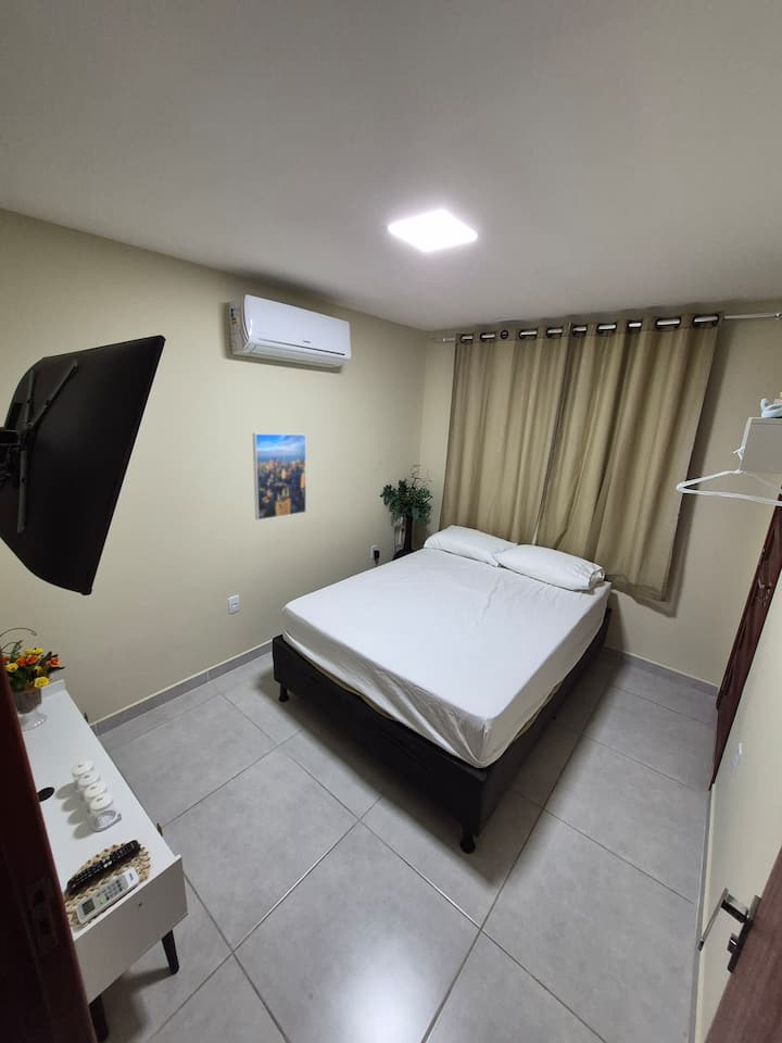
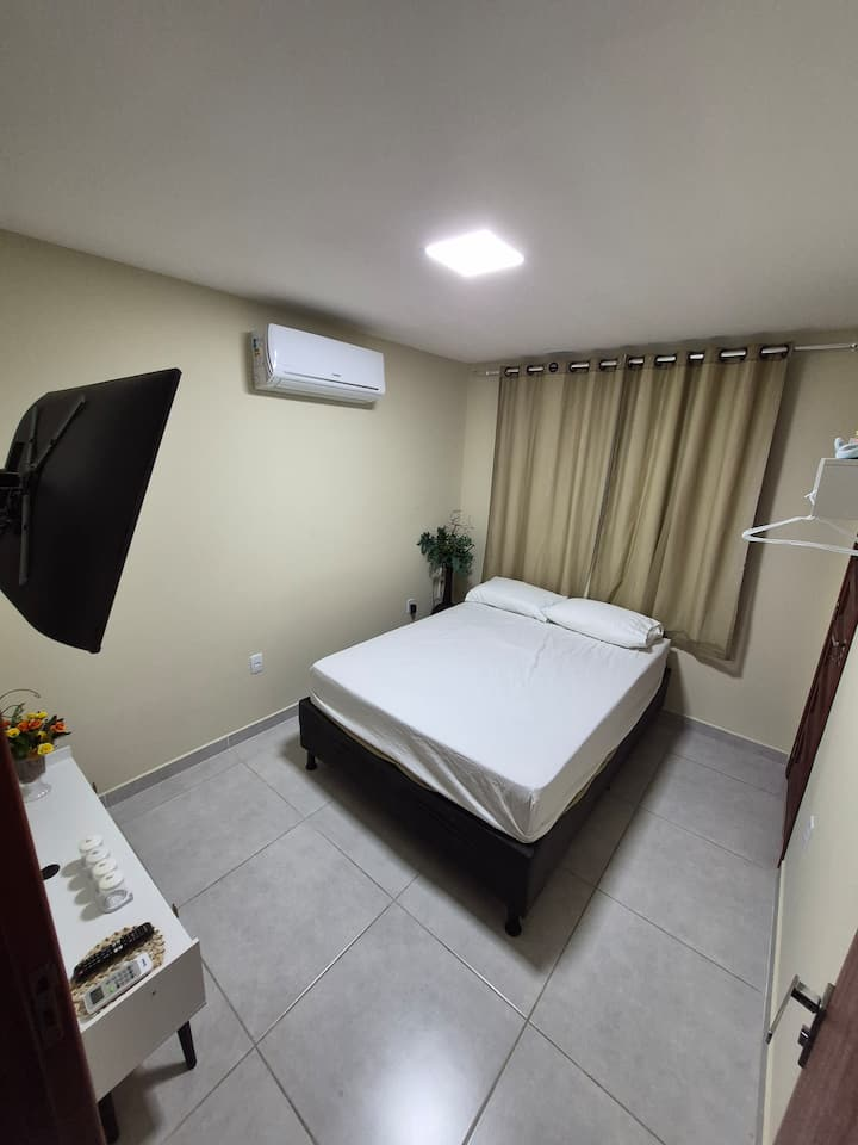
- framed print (281, 475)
